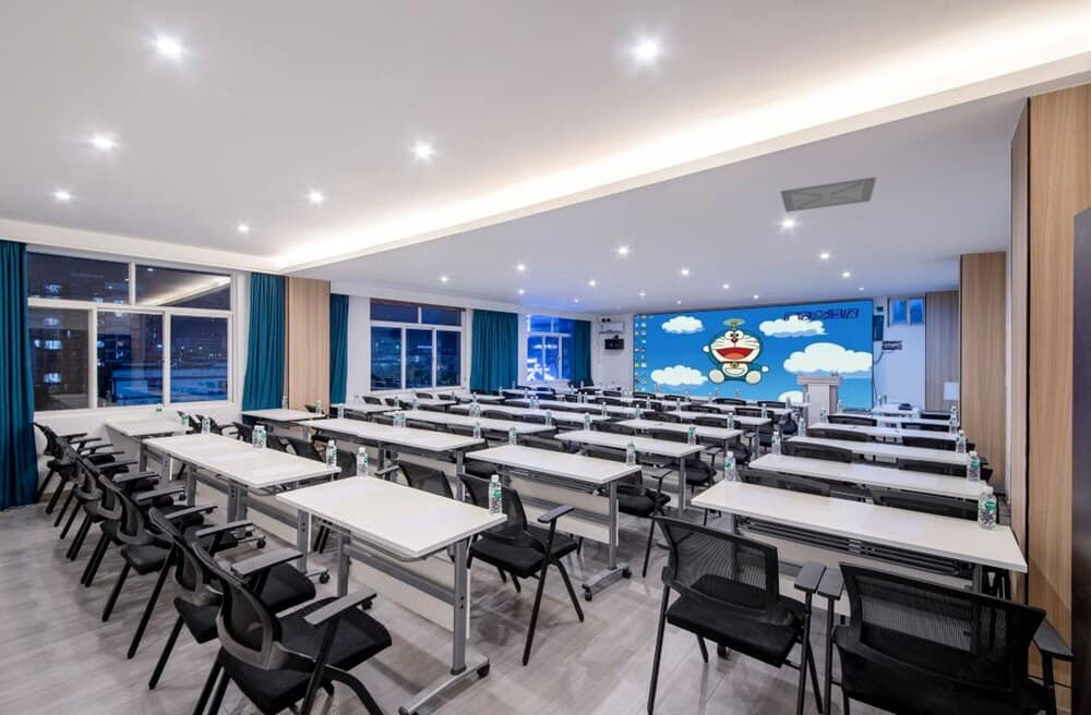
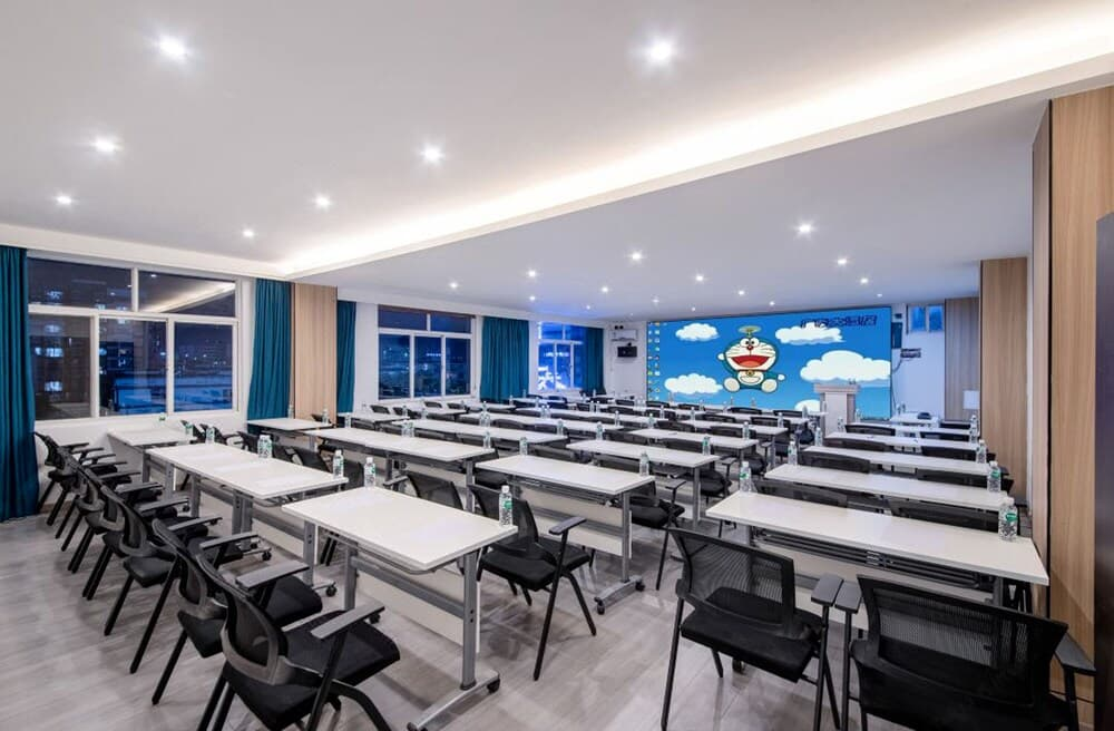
- ceiling vent (826, 196)
